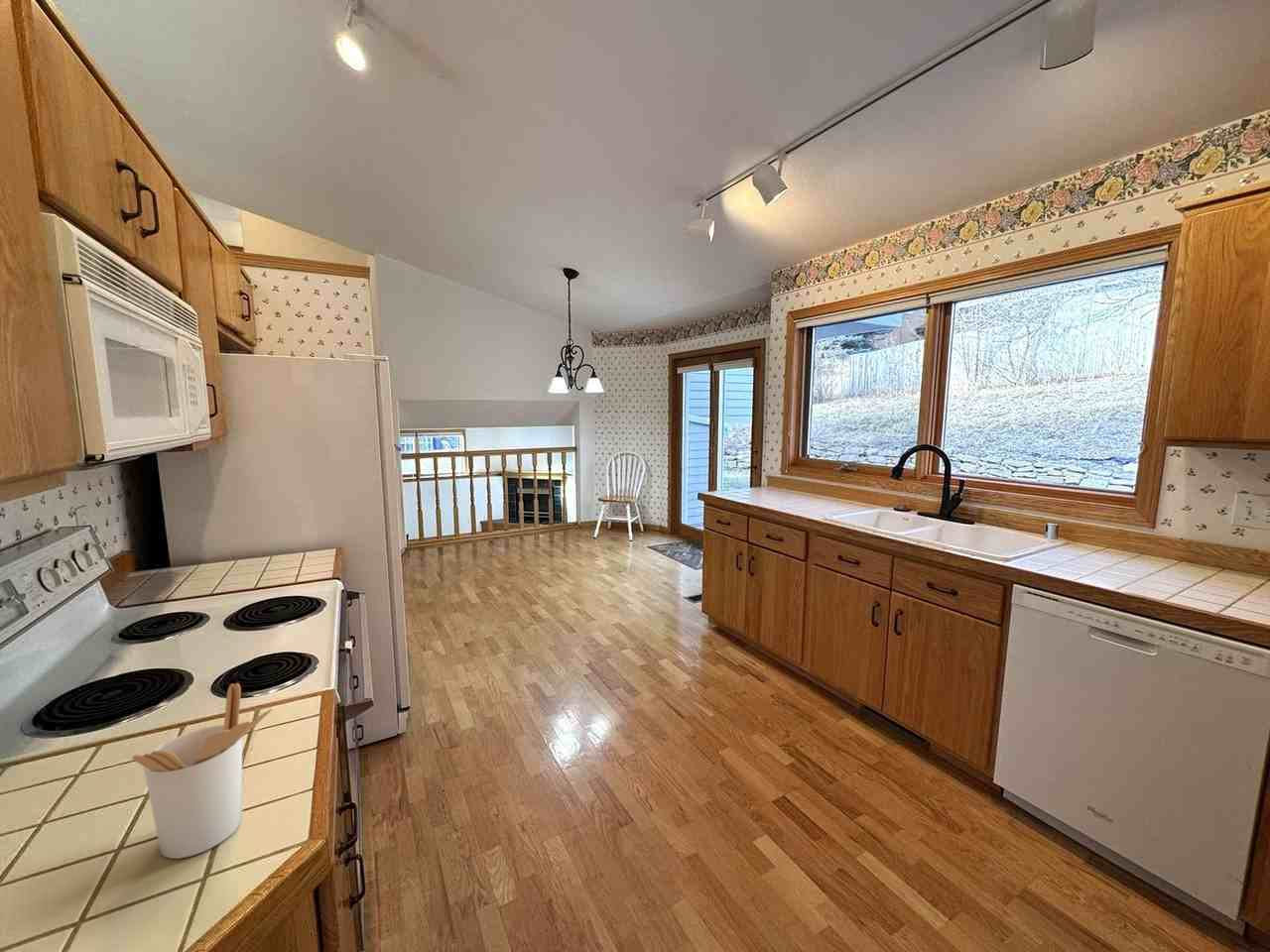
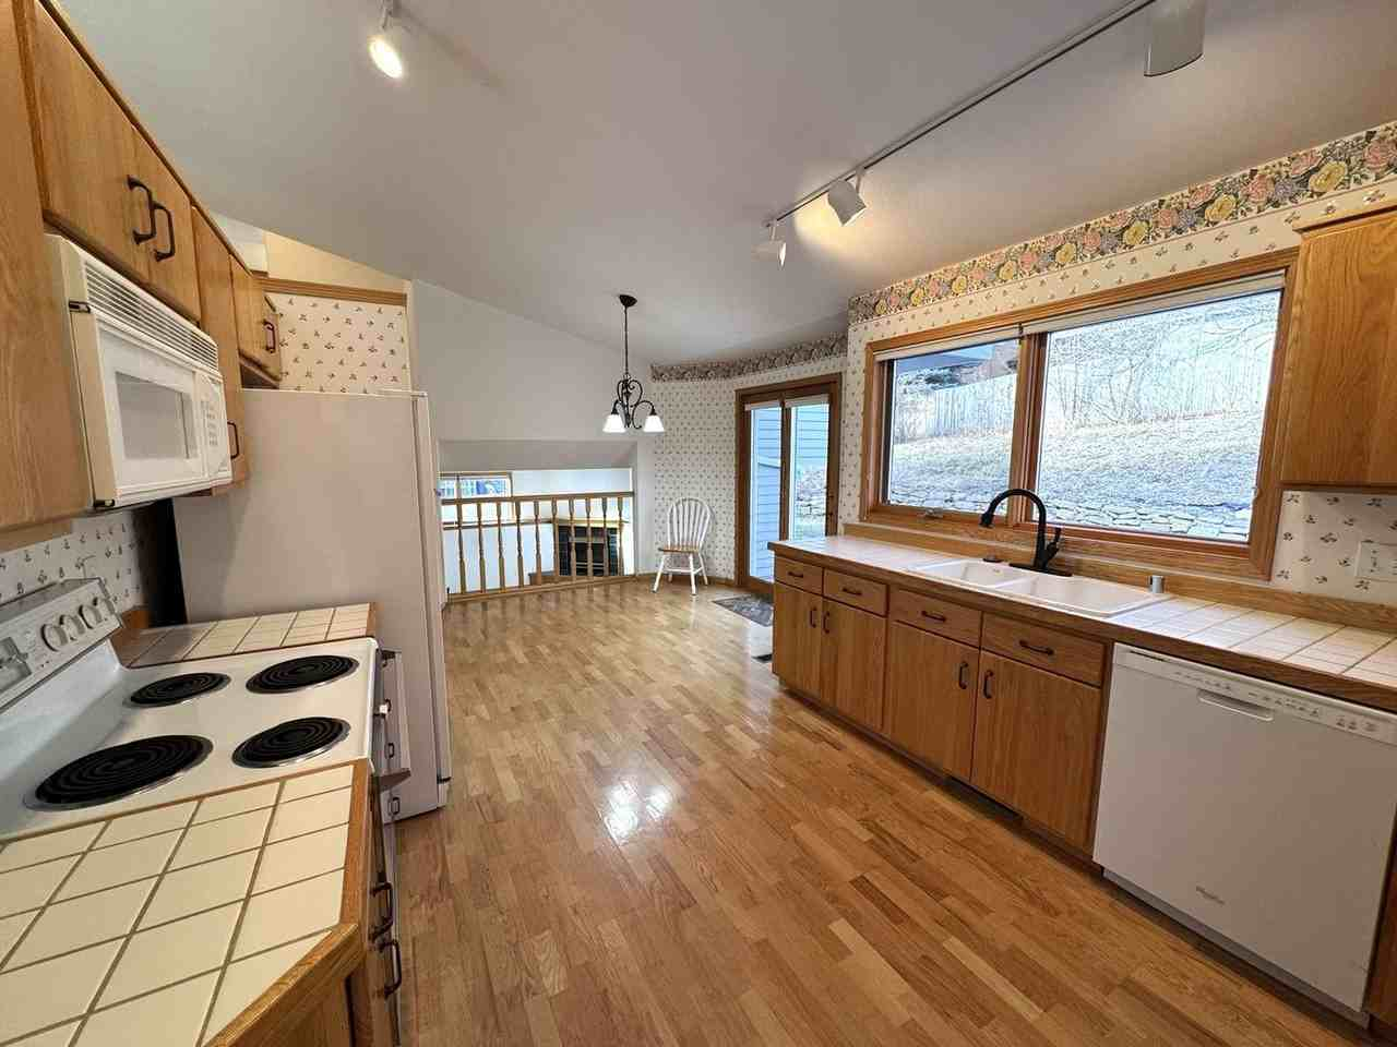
- utensil holder (212, 772)
